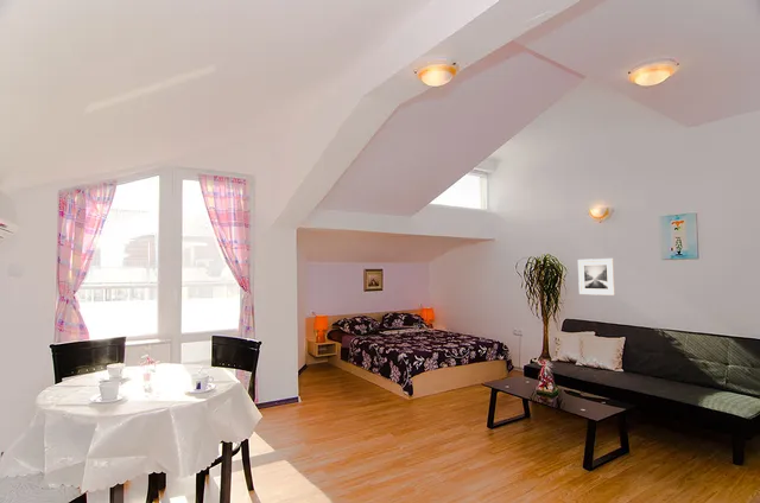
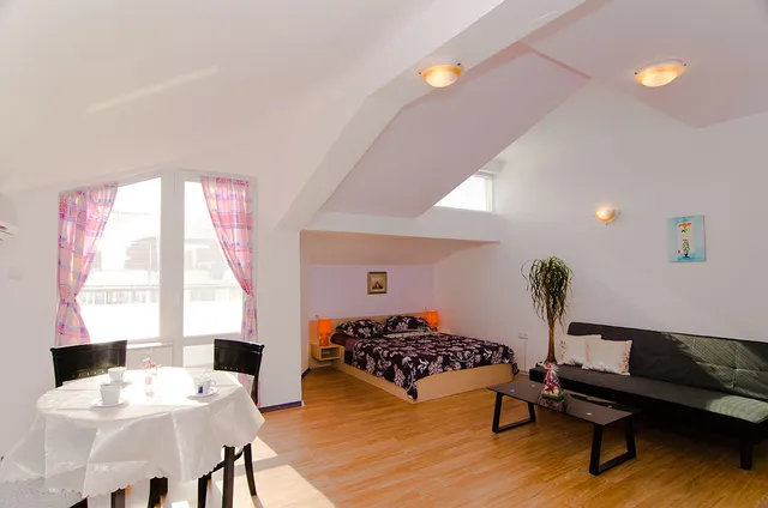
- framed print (595, 276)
